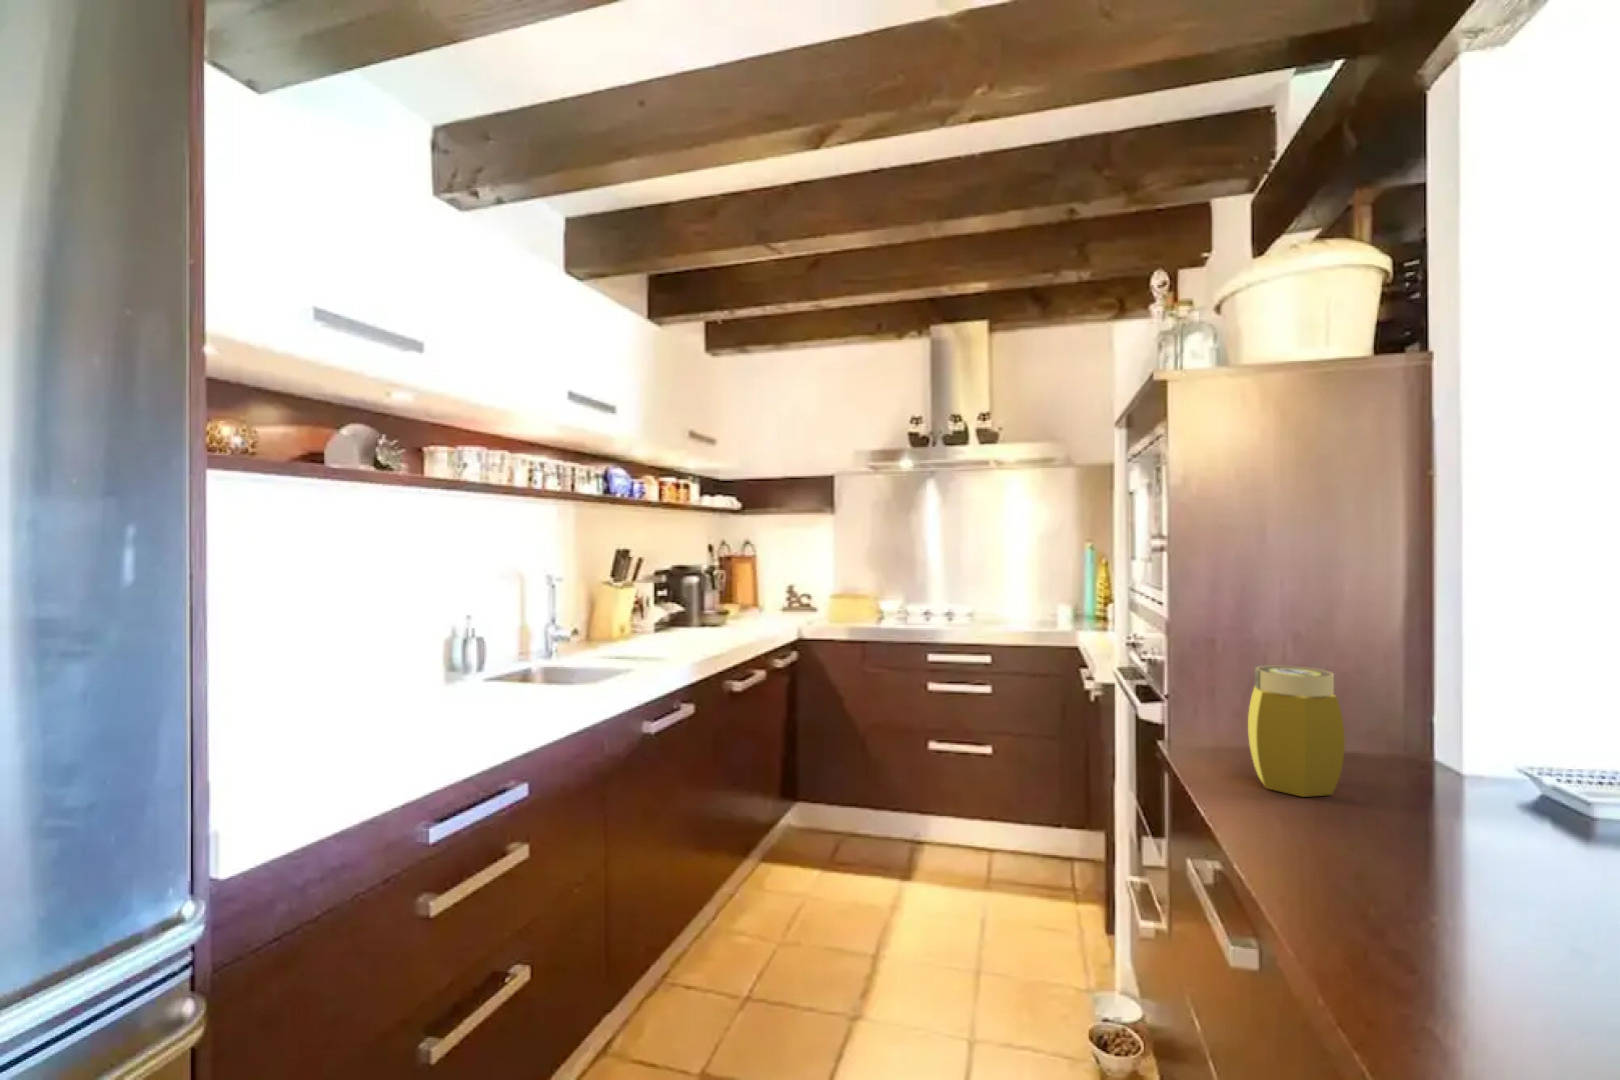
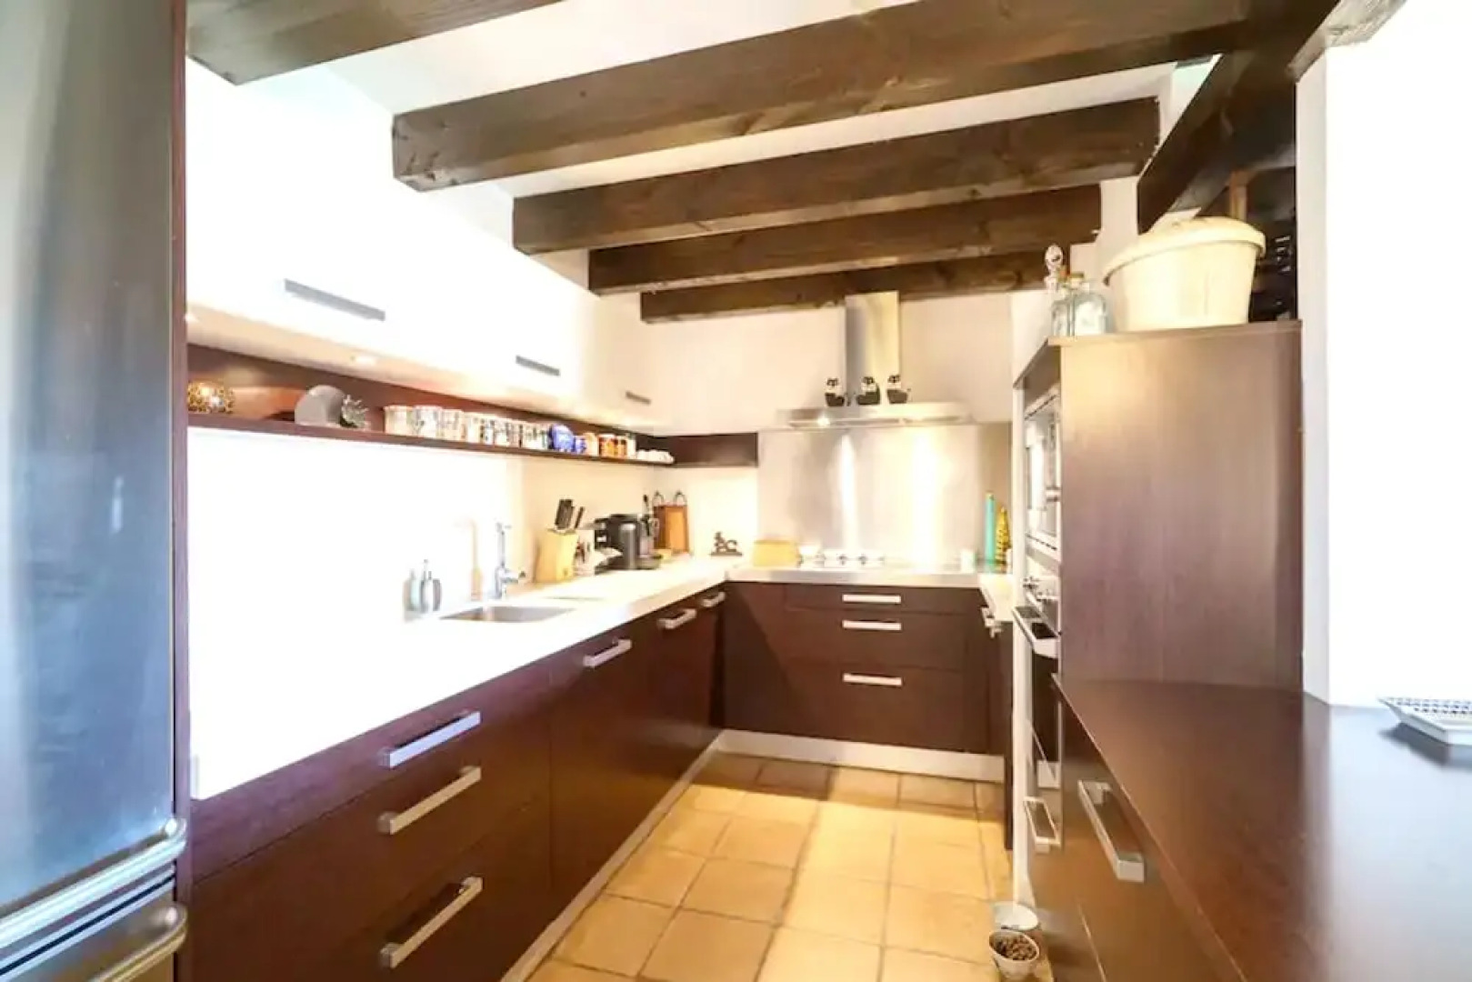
- jar (1294, 728)
